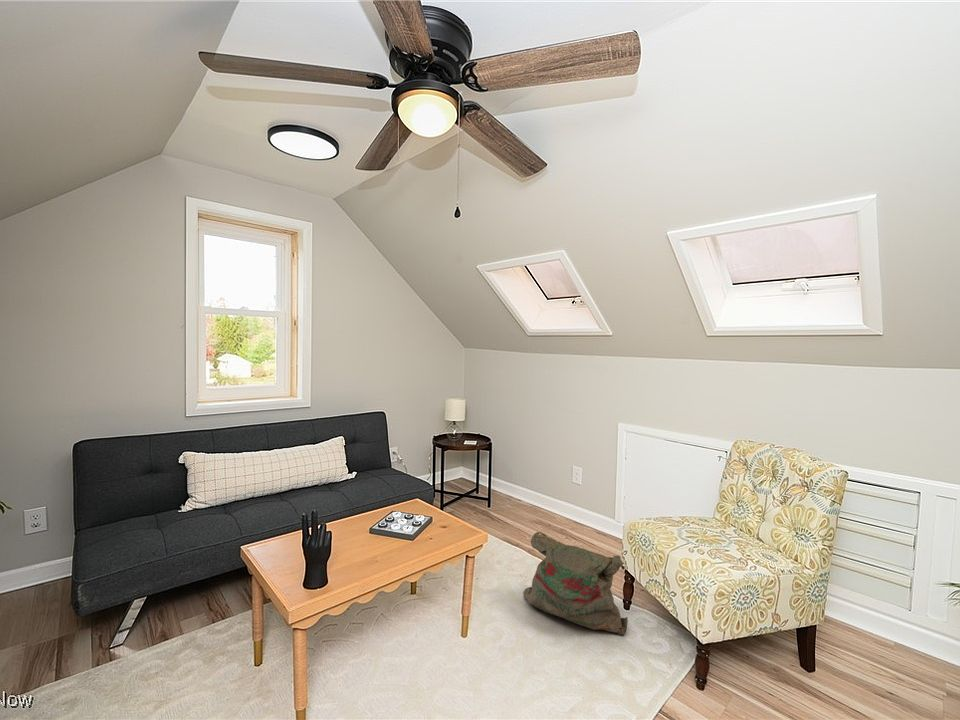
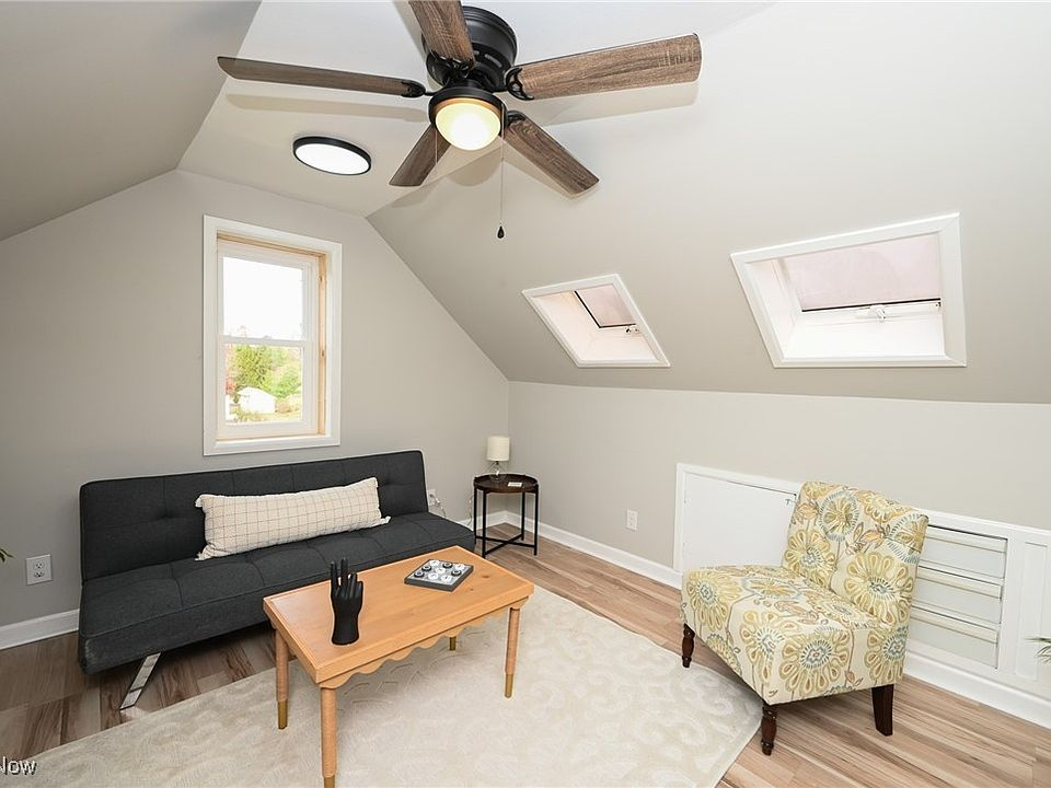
- bag (573, 578)
